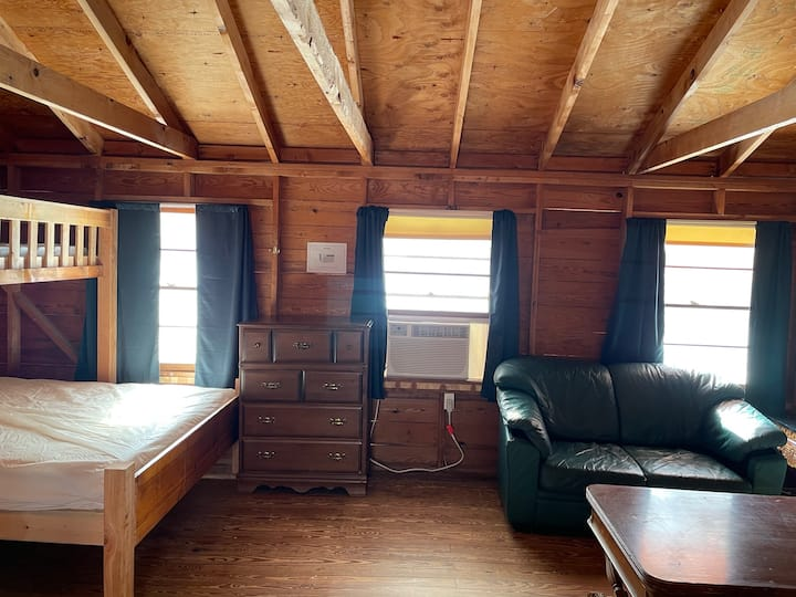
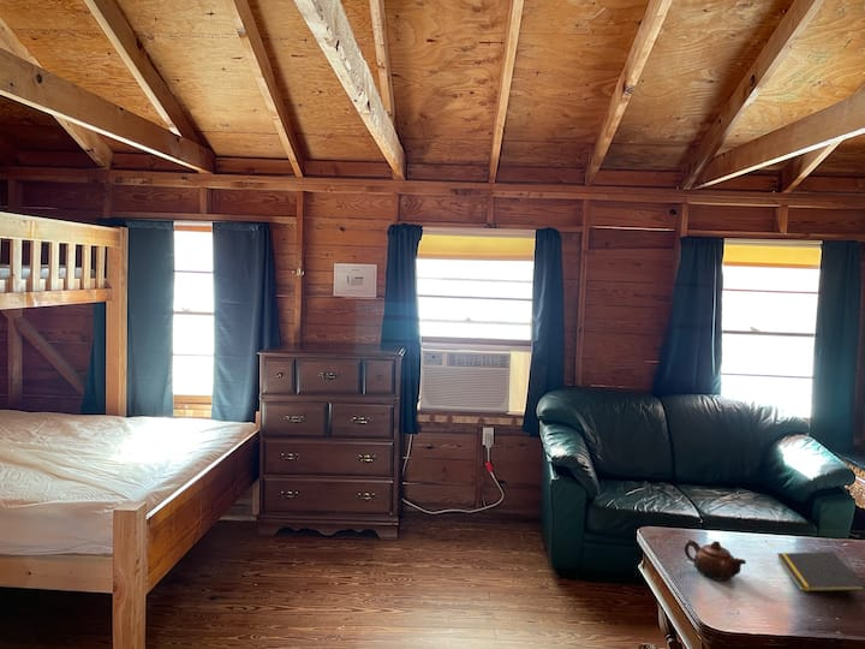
+ notepad (817, 570)
+ teapot (714, 556)
